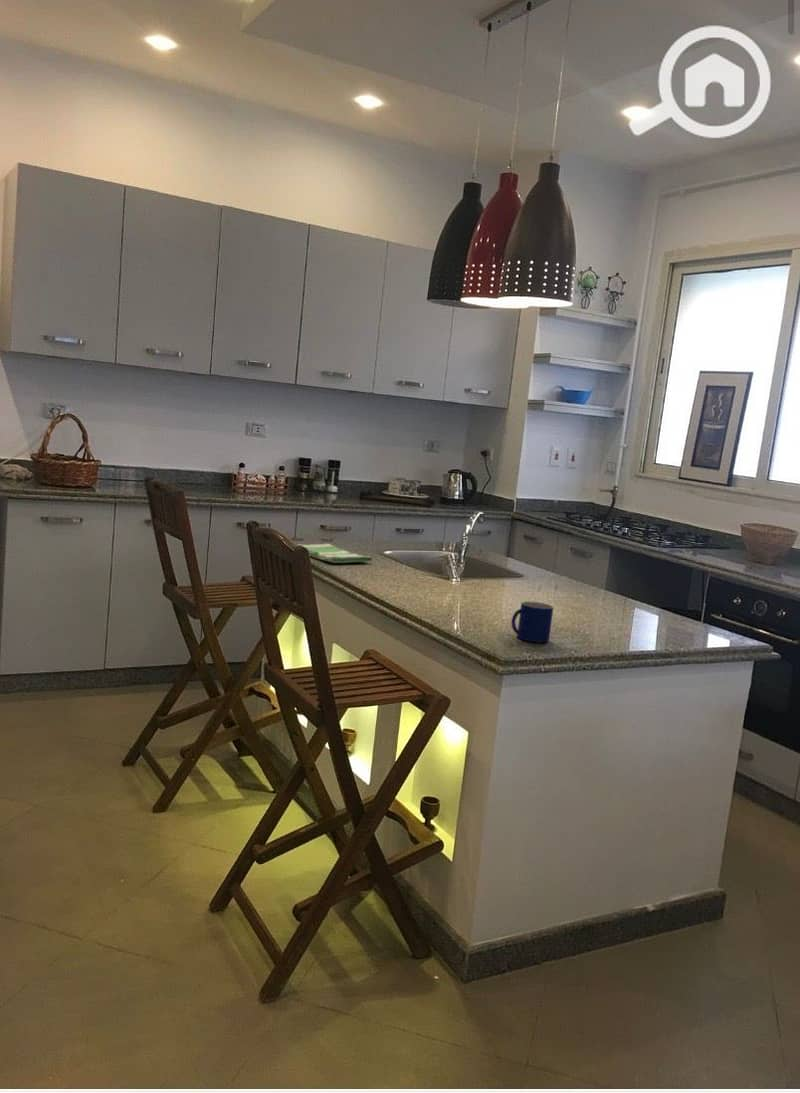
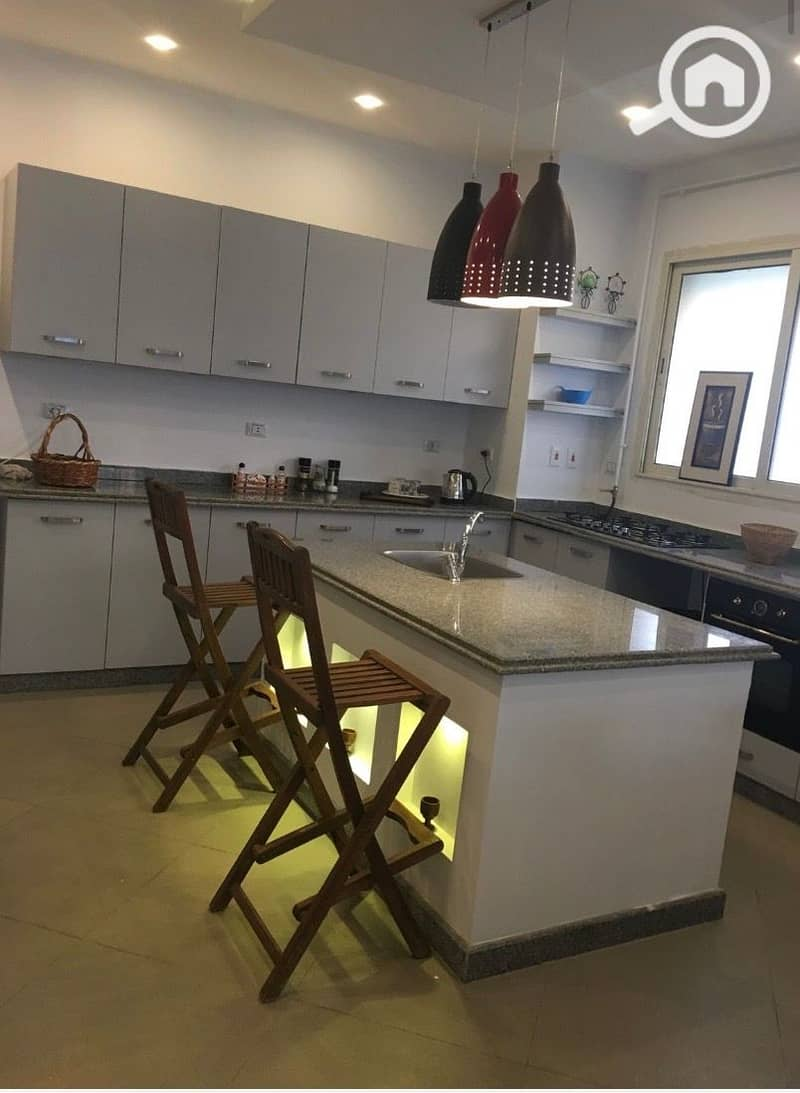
- mug (529, 621)
- dish towel (331, 552)
